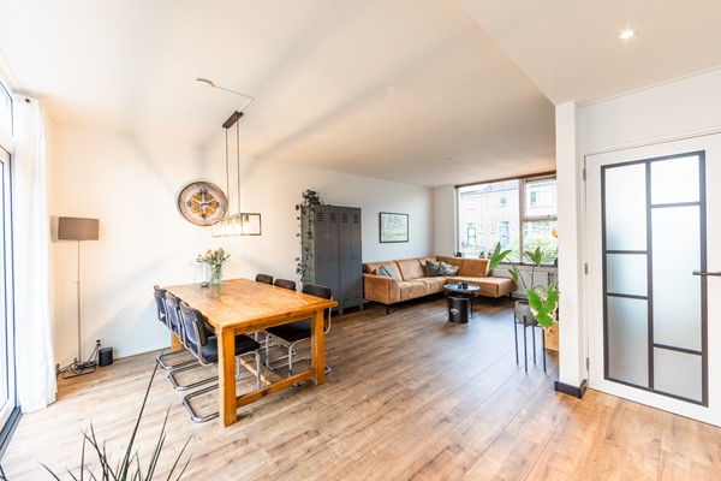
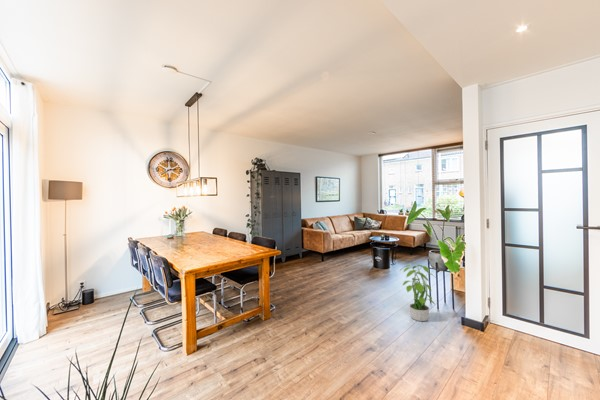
+ potted plant (414, 290)
